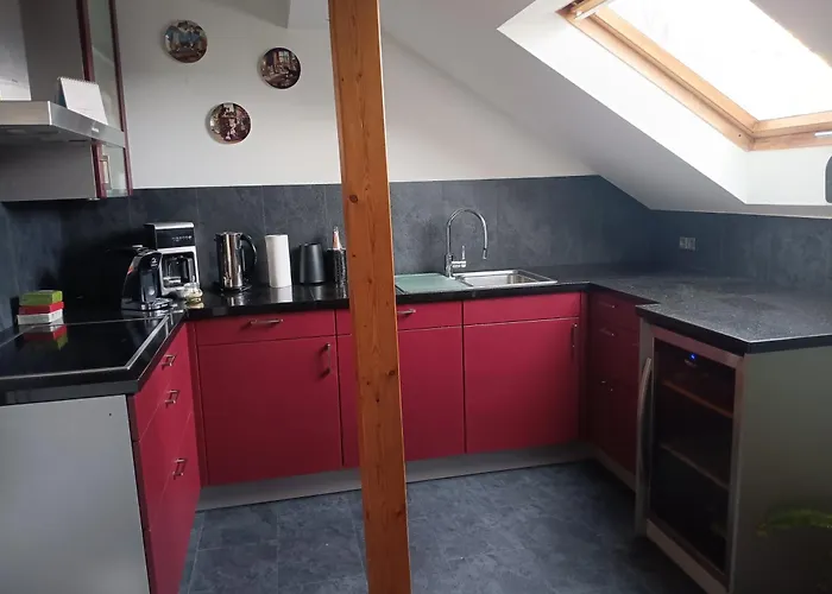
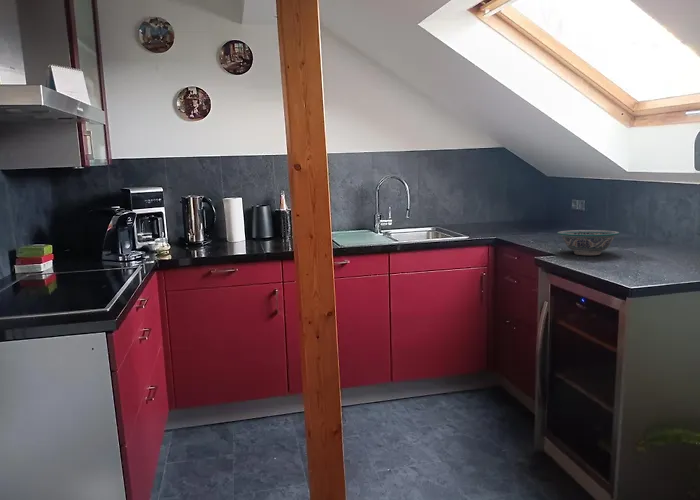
+ bowl (587, 243)
